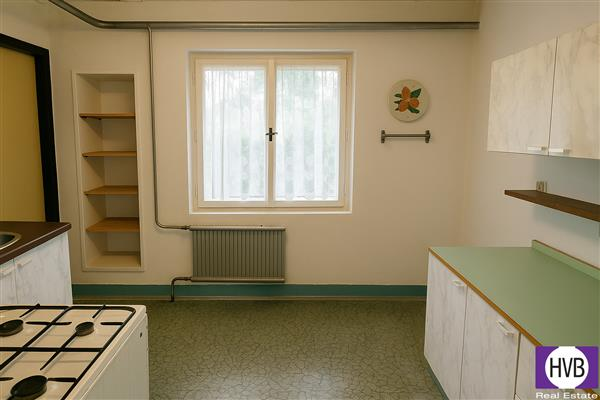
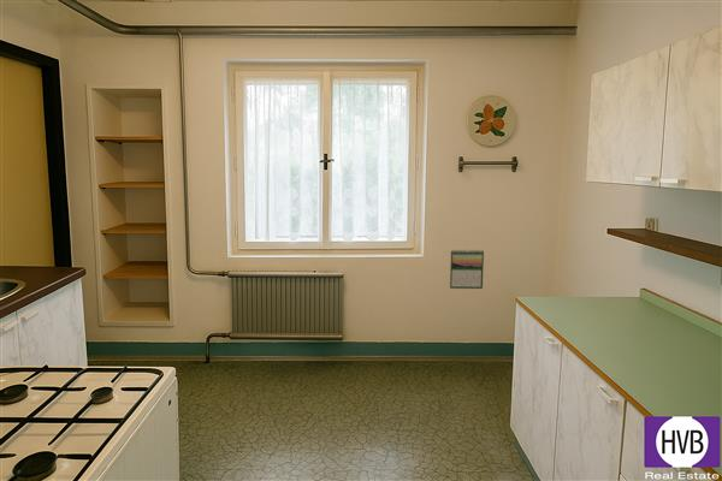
+ calendar (466, 268)
